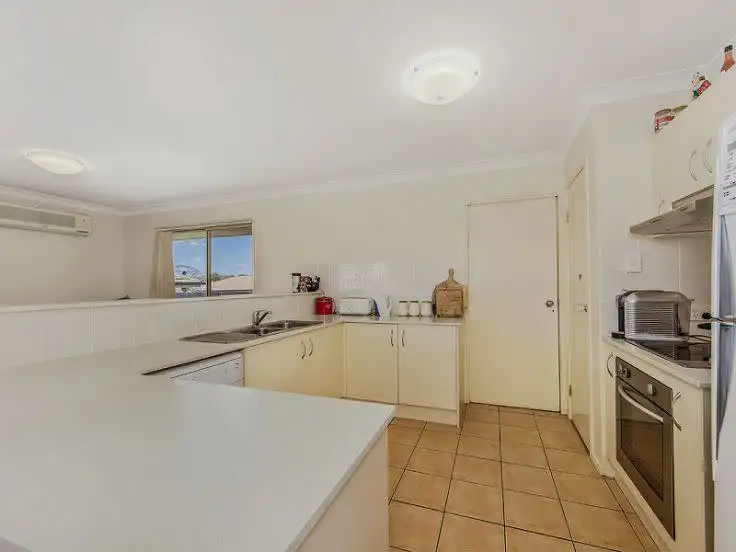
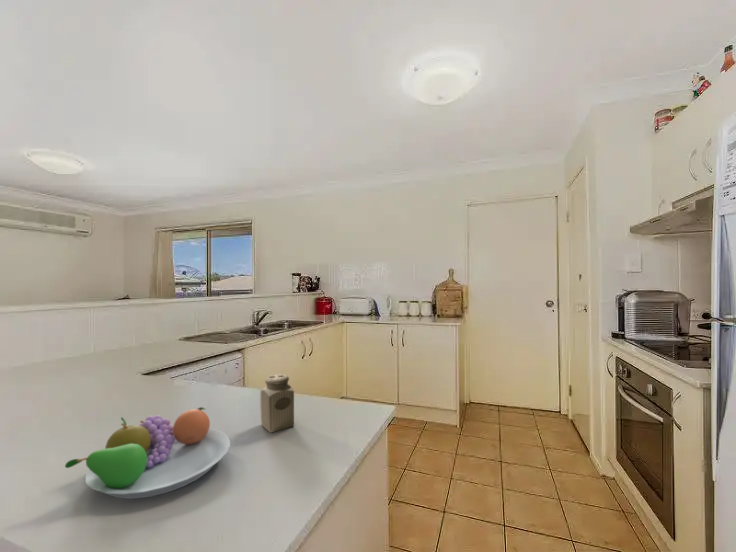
+ salt shaker (277, 400)
+ fruit bowl (158, 444)
